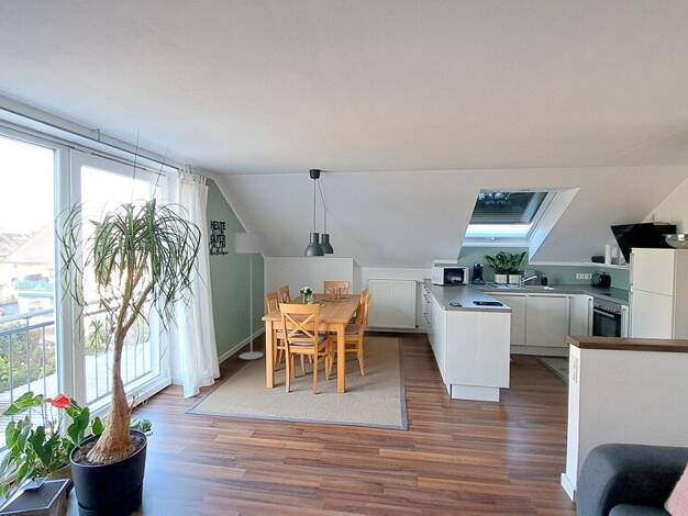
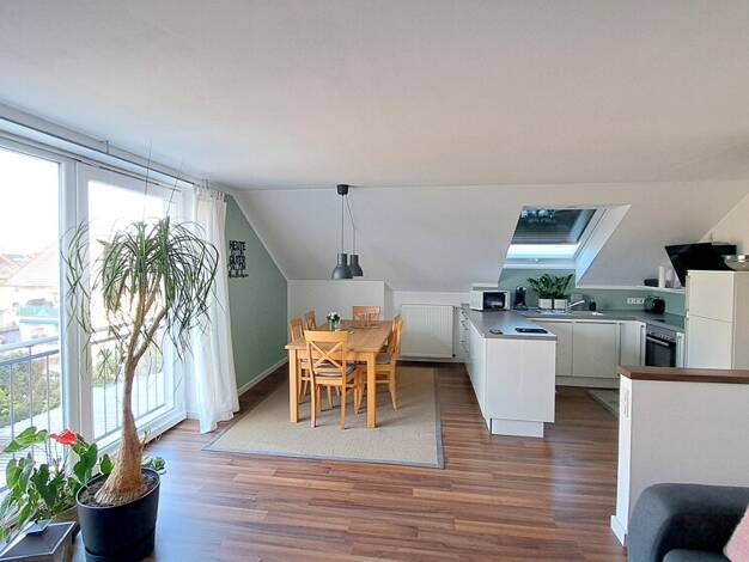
- floor lamp (251, 295)
